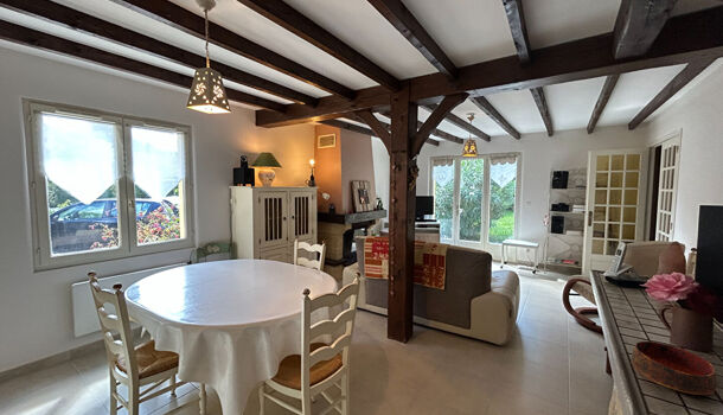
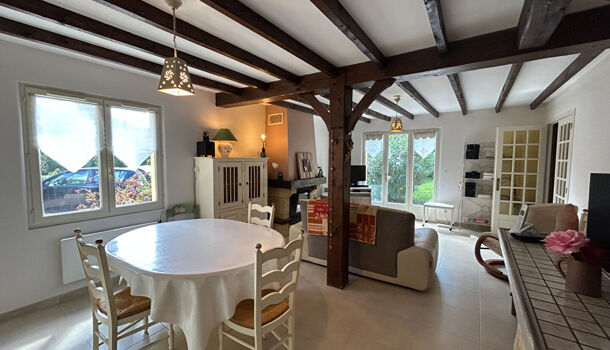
- bowl (671, 366)
